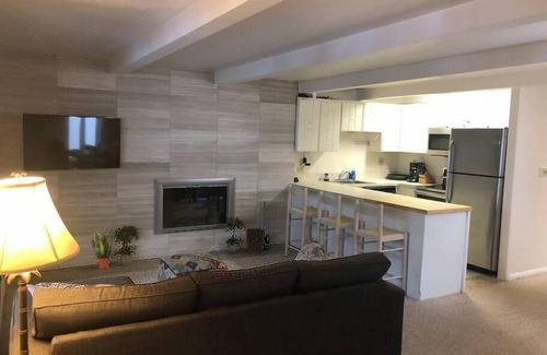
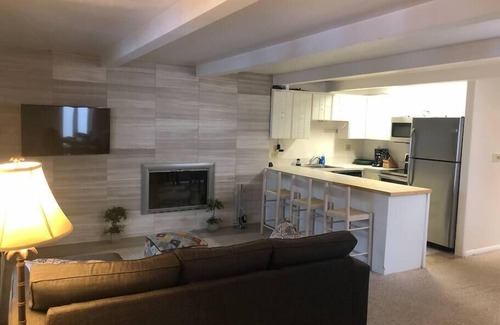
- potted plant (104, 248)
- wastebasket (254, 240)
